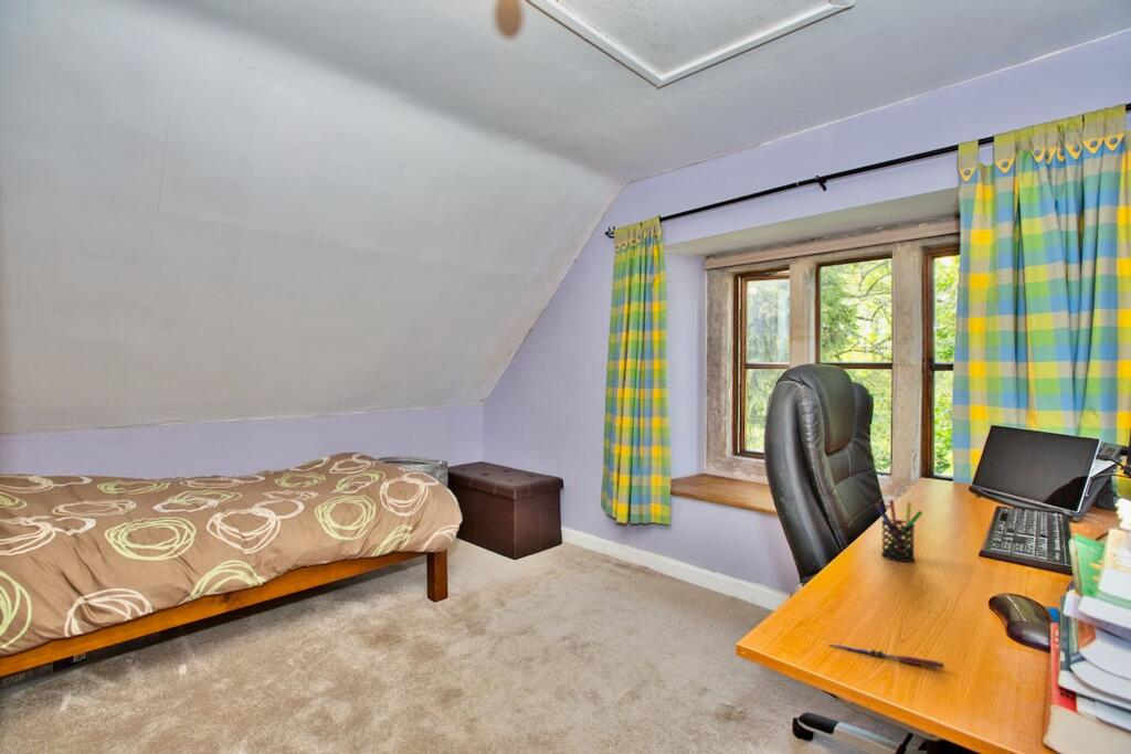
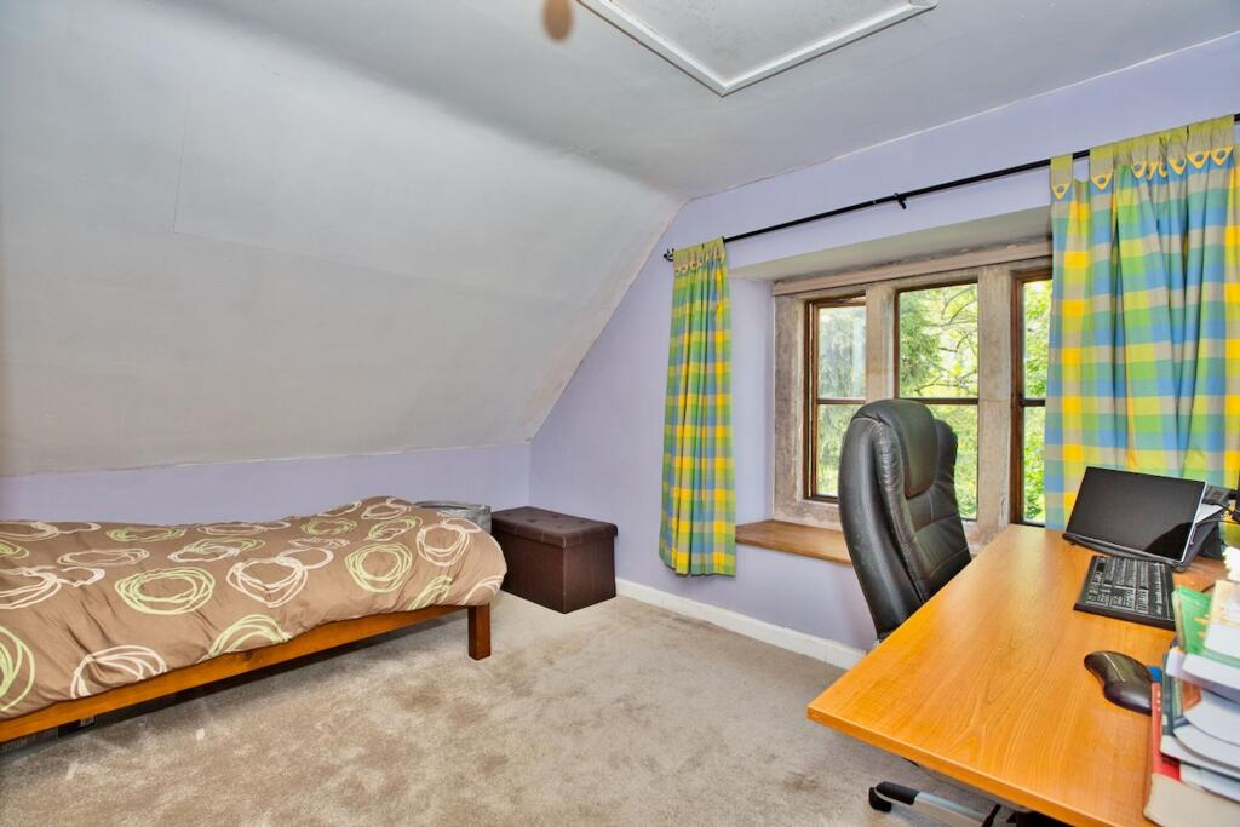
- pen (884, 654)
- pen holder (900, 529)
